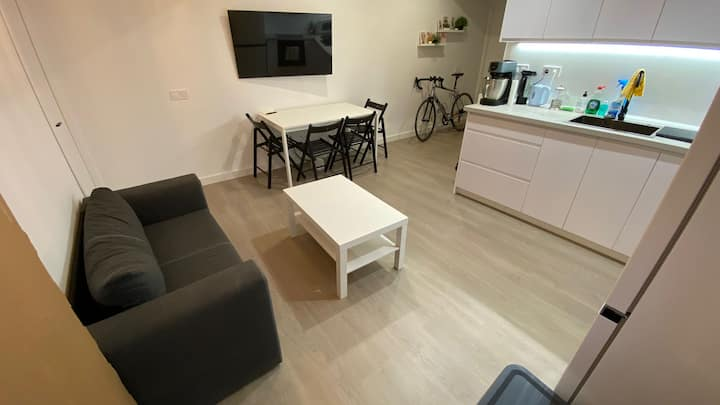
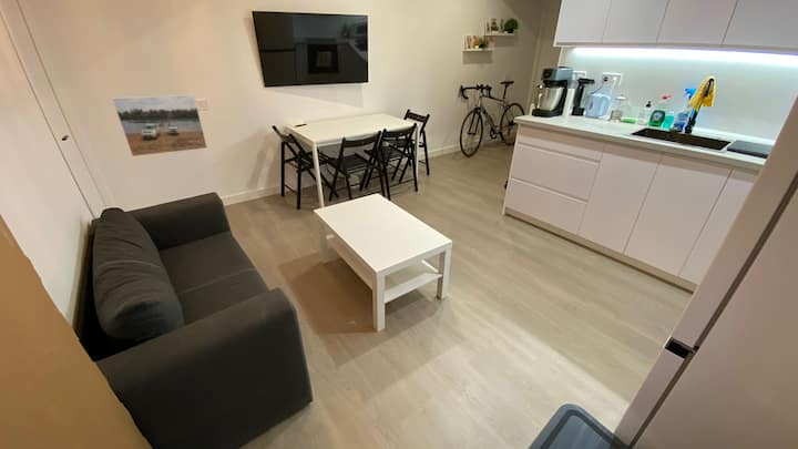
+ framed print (163, 124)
